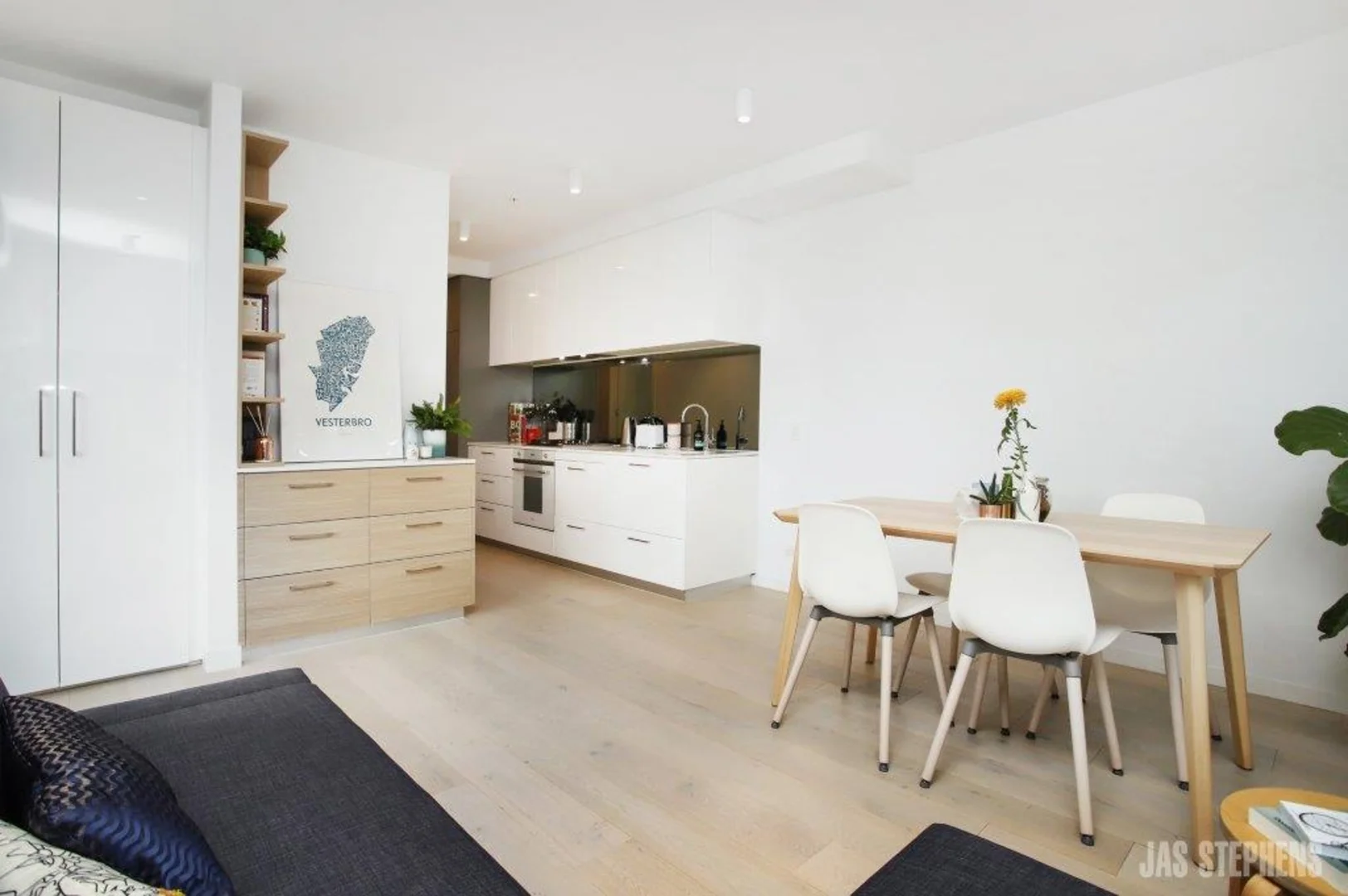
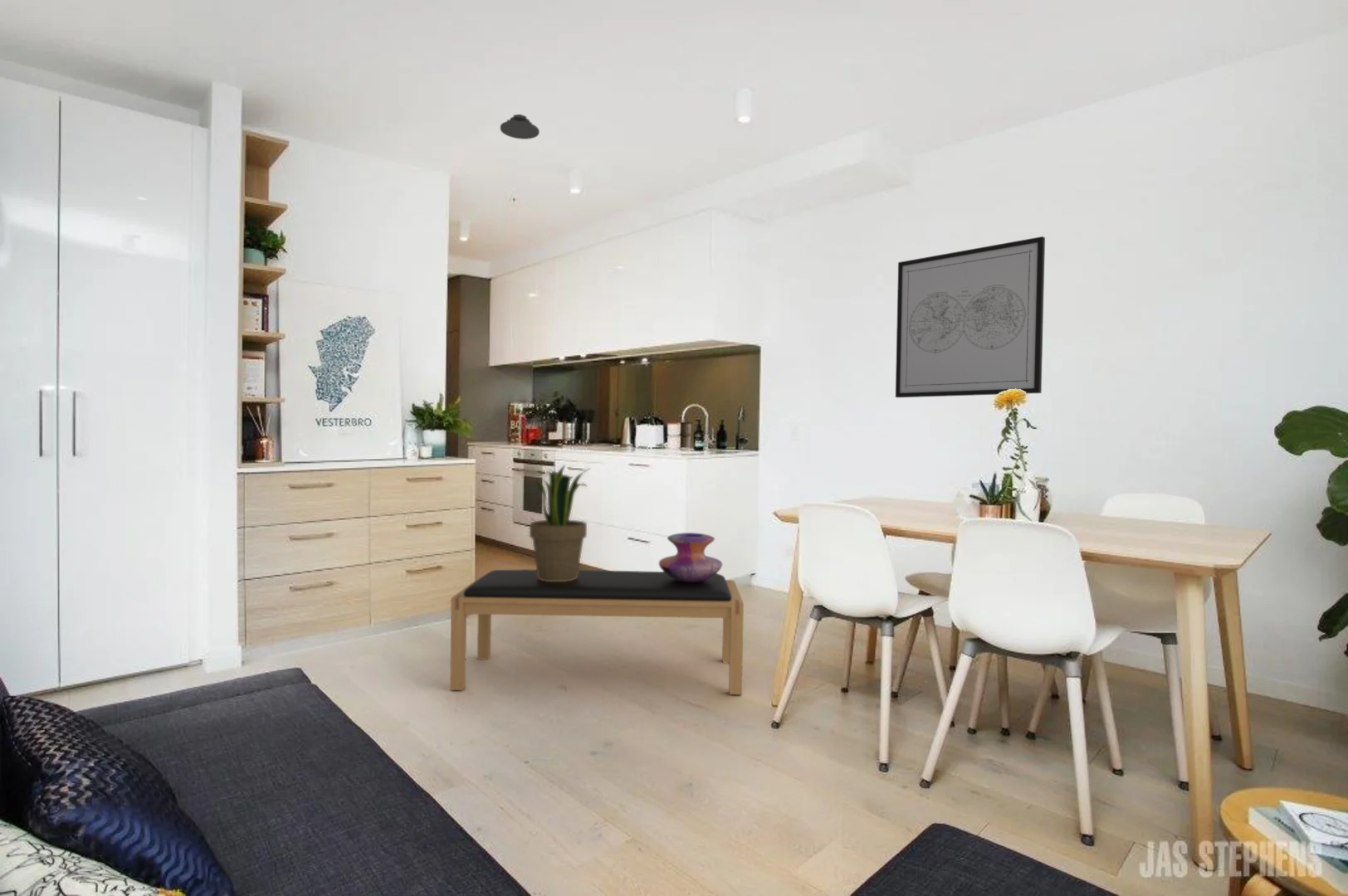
+ potted plant (563, 520)
+ wall art (965, 323)
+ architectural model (520, 122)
+ decorative vase (691, 557)
+ bench (602, 616)
